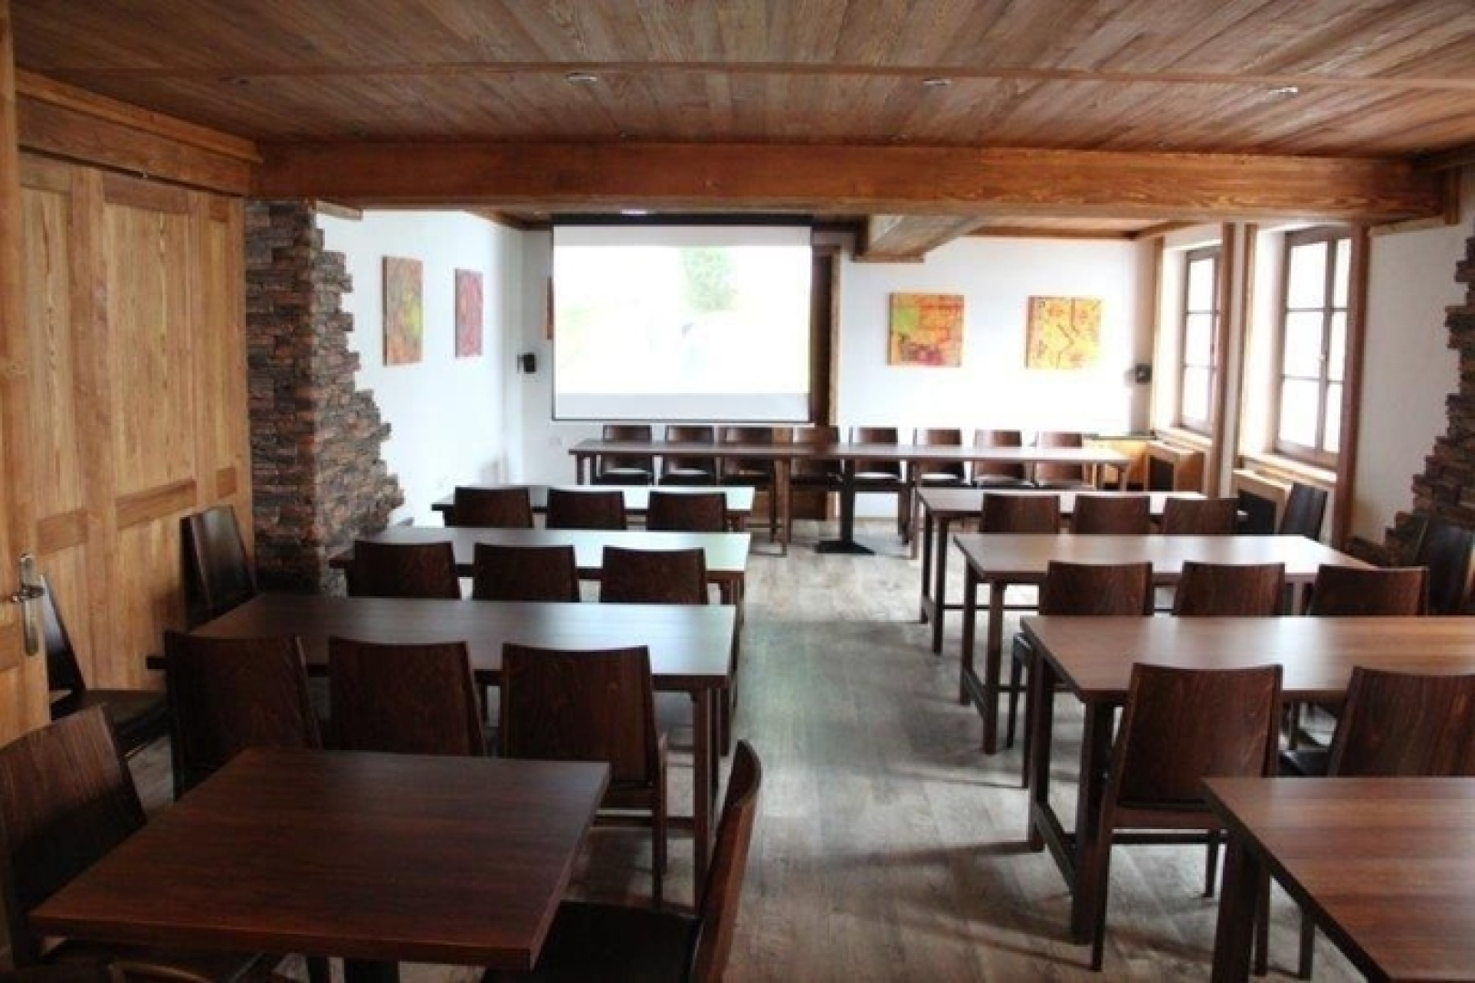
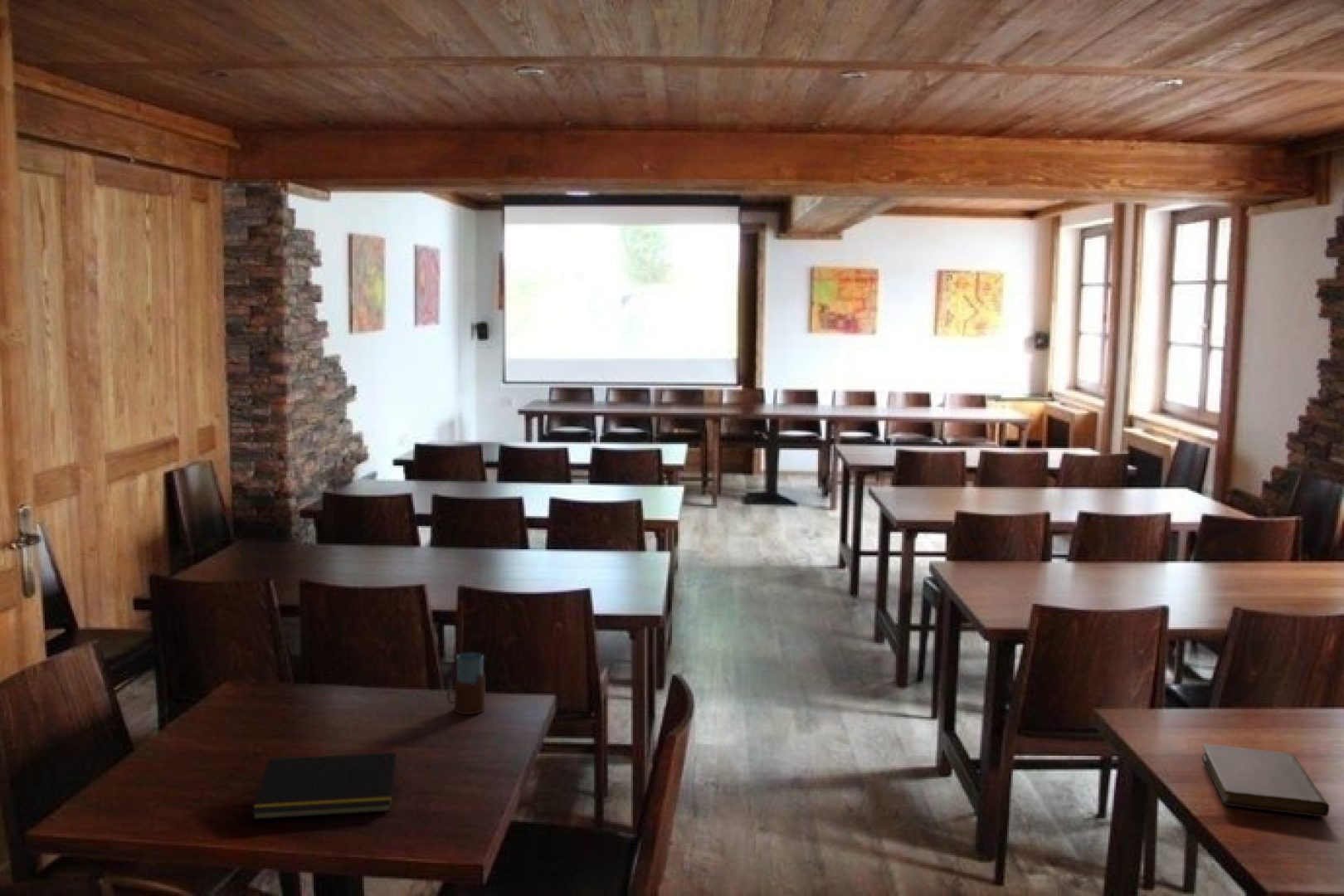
+ notepad (328, 784)
+ notebook (1261, 777)
+ drinking glass (465, 684)
